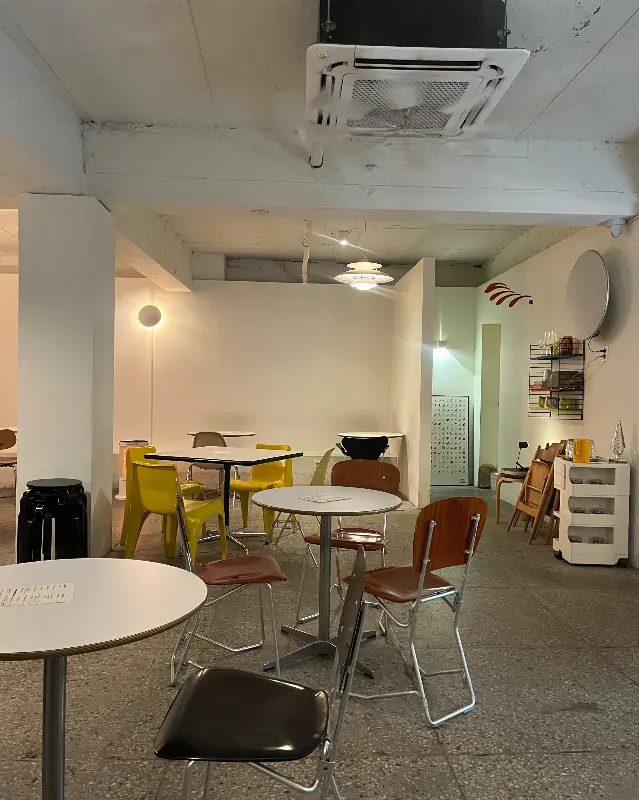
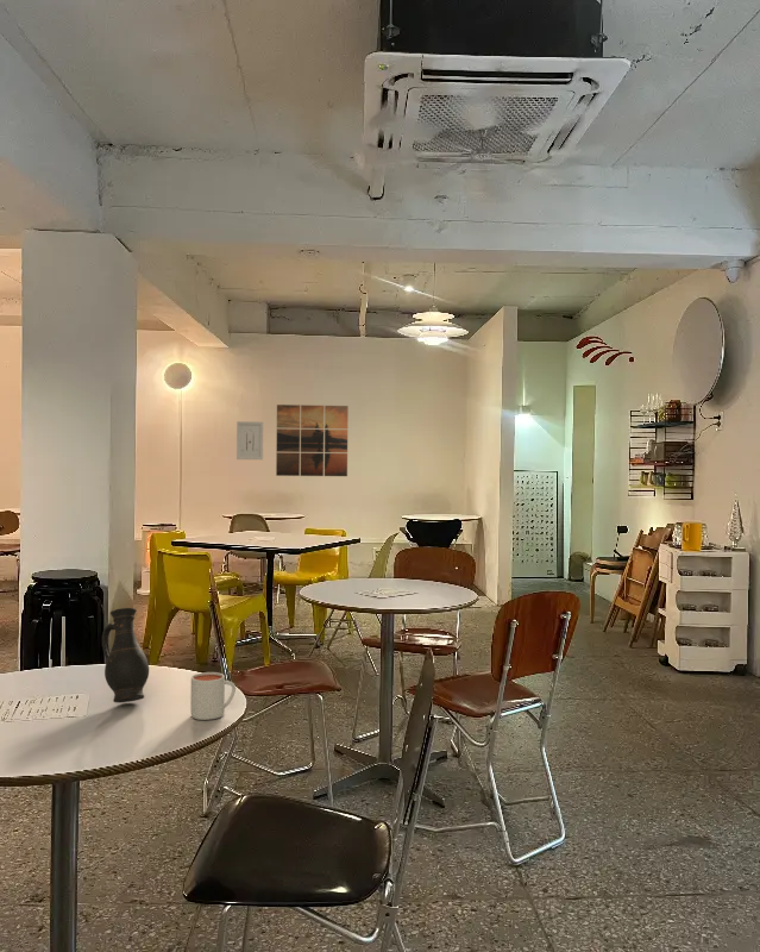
+ mug (213, 695)
+ wall art (250, 440)
+ wall art (312, 440)
+ jug (125, 654)
